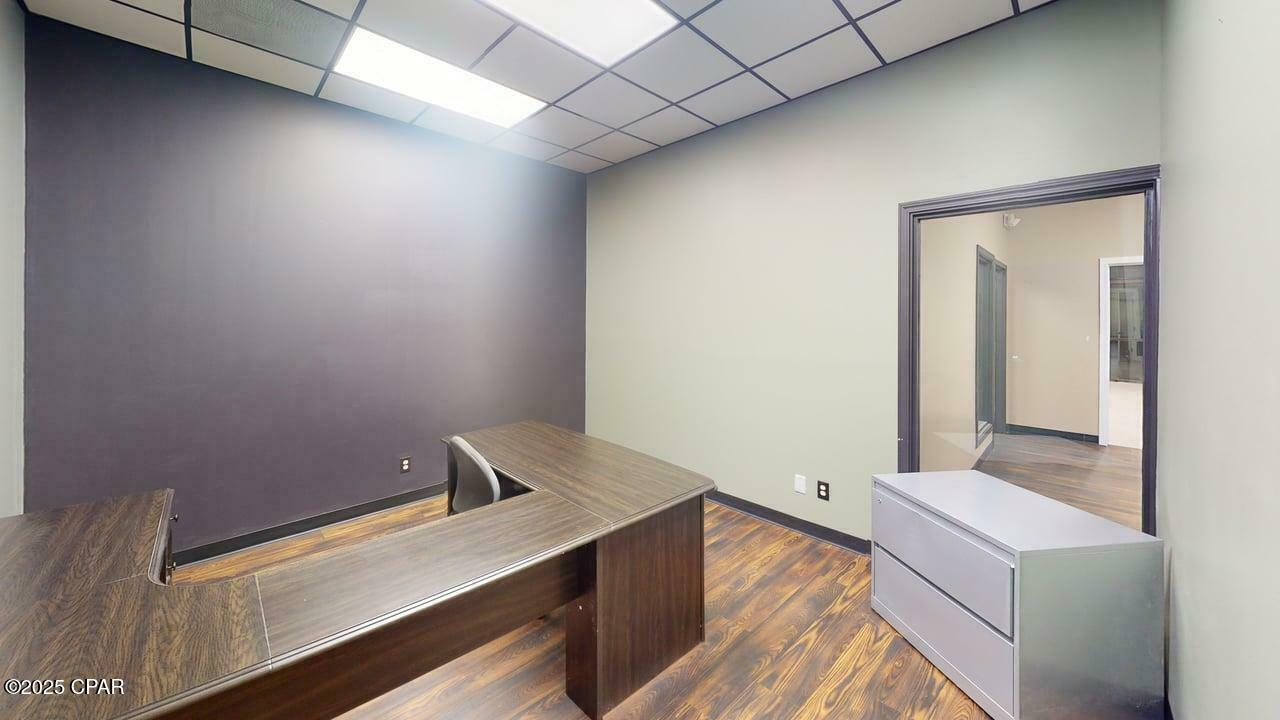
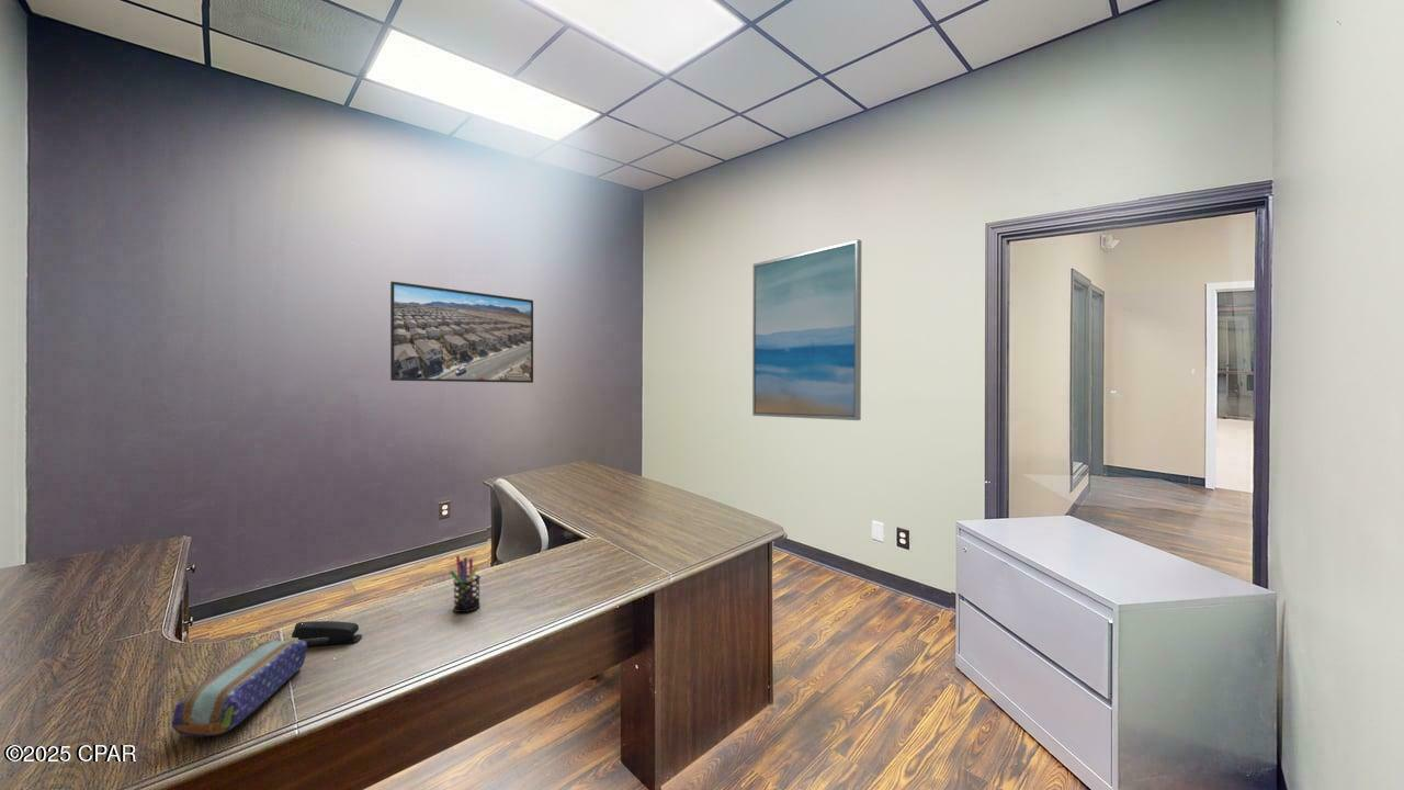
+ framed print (468, 336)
+ pen holder (463, 583)
+ pencil case (246, 681)
+ wall art (802, 335)
+ stapler (327, 631)
